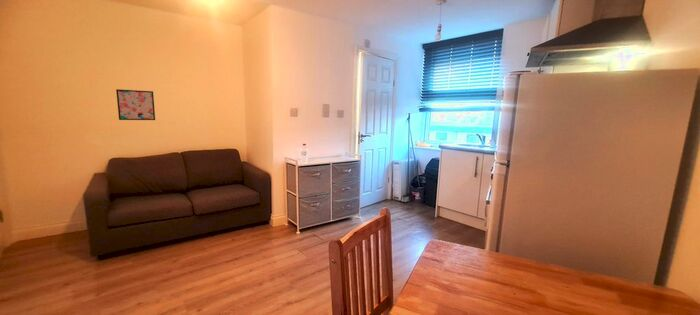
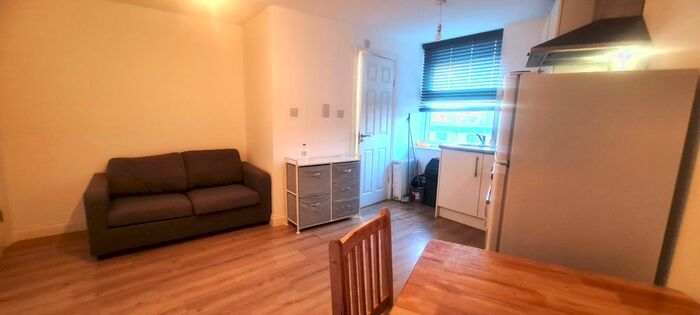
- wall art (136, 105)
